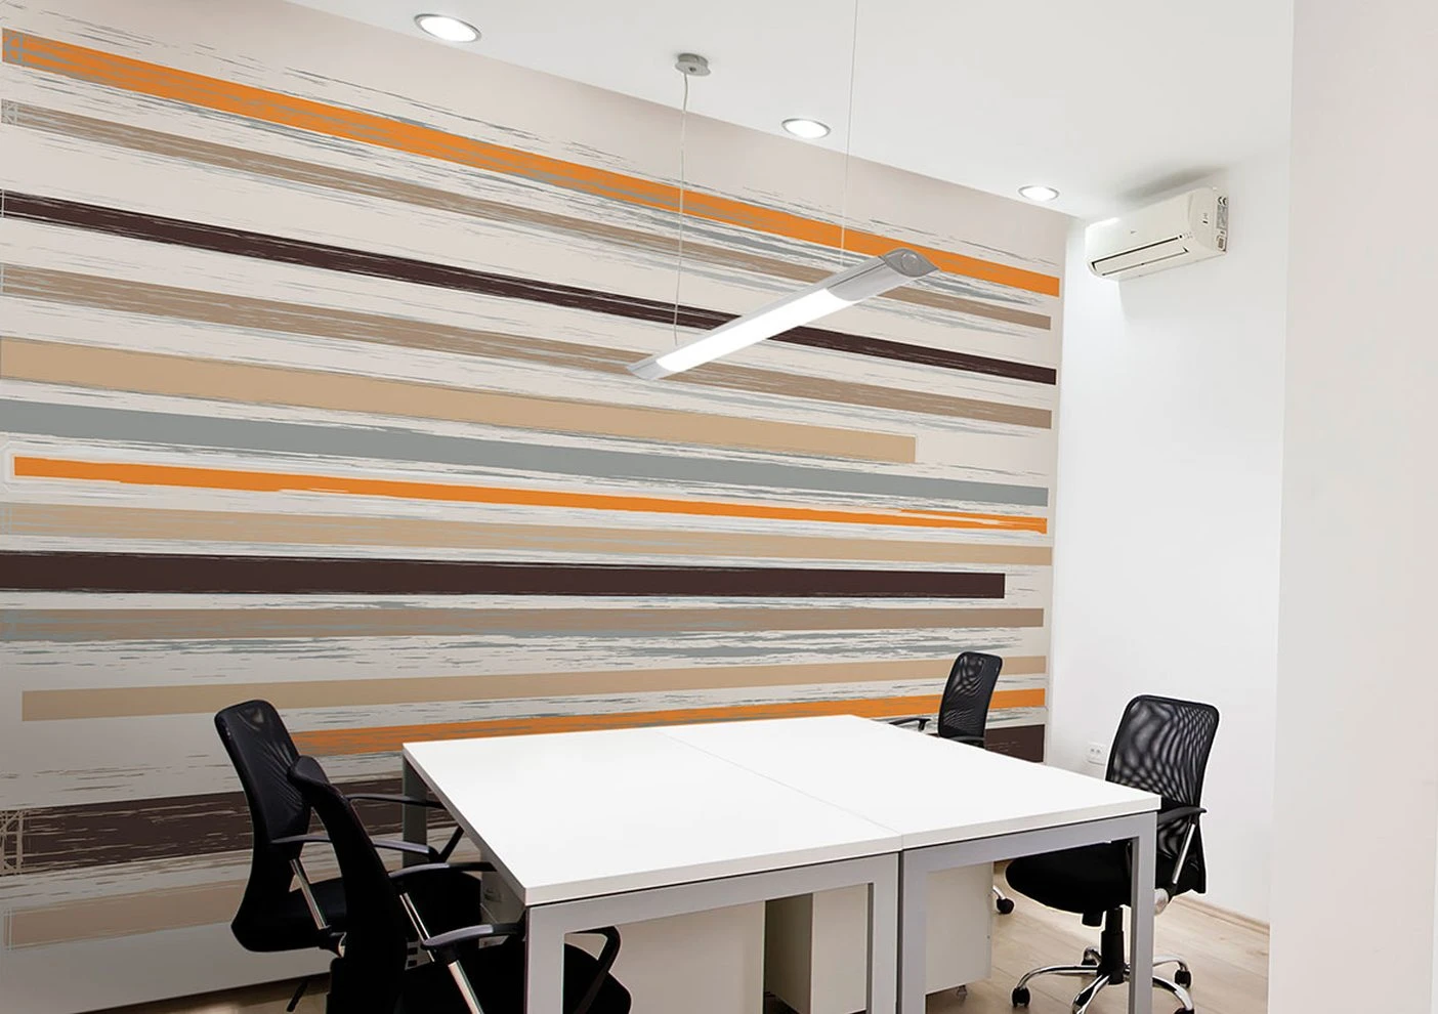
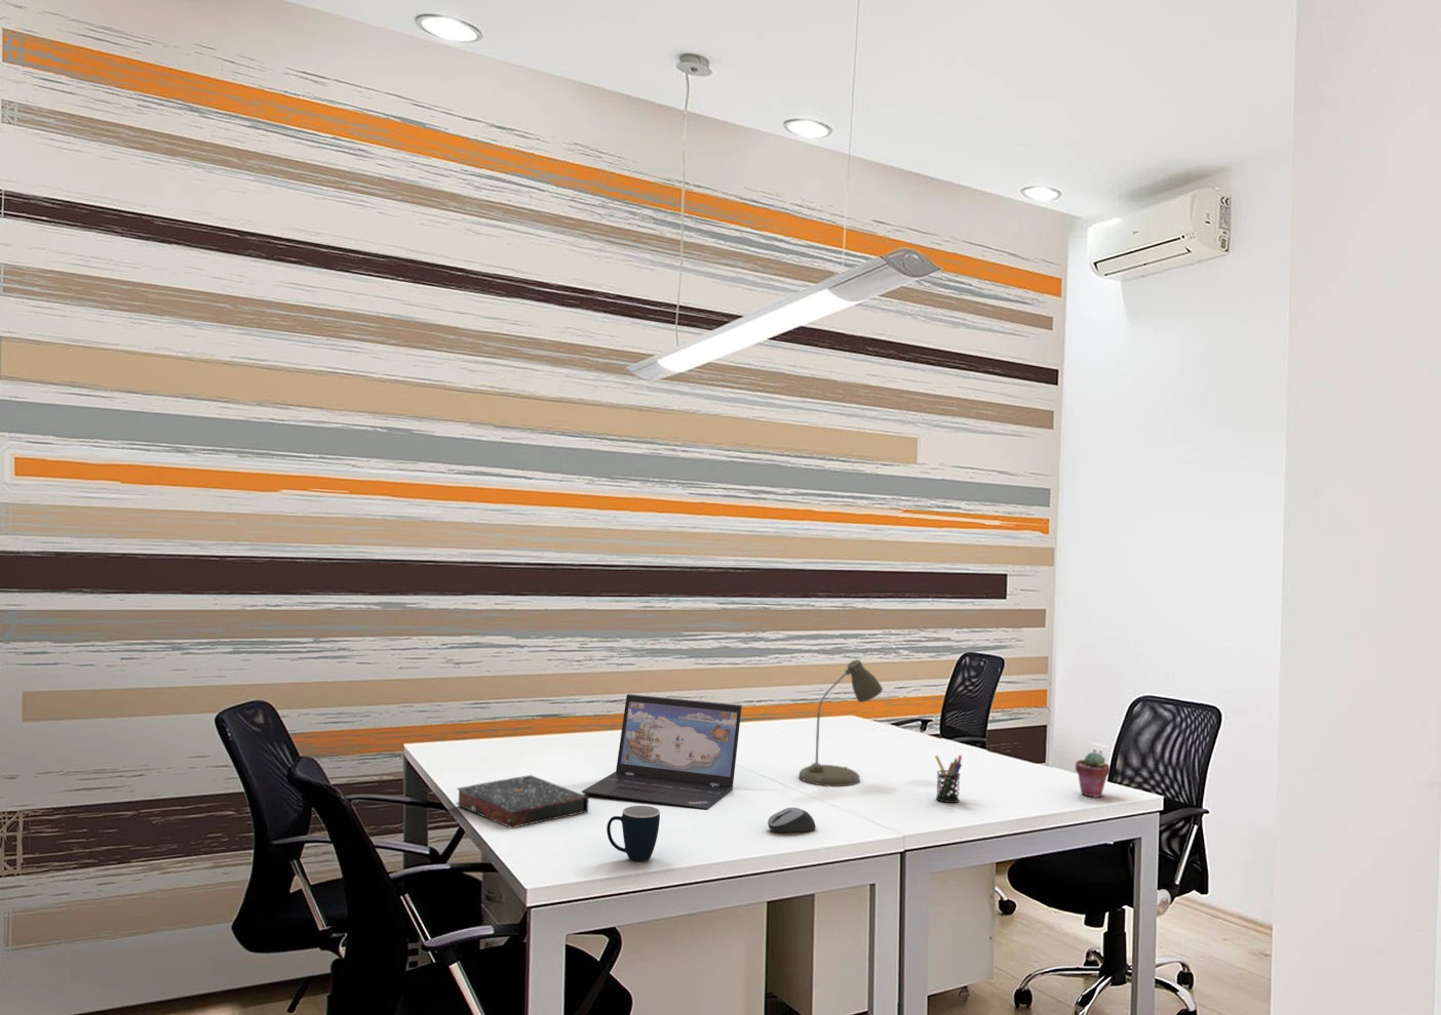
+ laptop (664, 748)
+ computer mouse (791, 819)
+ pen holder (951, 777)
+ book (521, 799)
+ mug (632, 834)
+ desk lamp (819, 716)
+ potted succulent (1093, 772)
